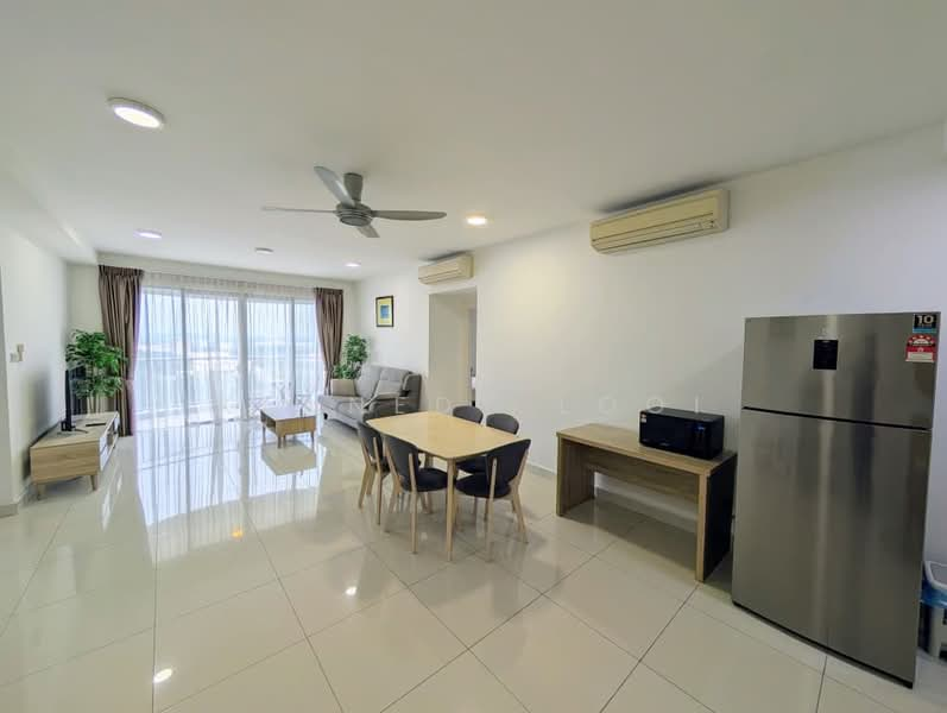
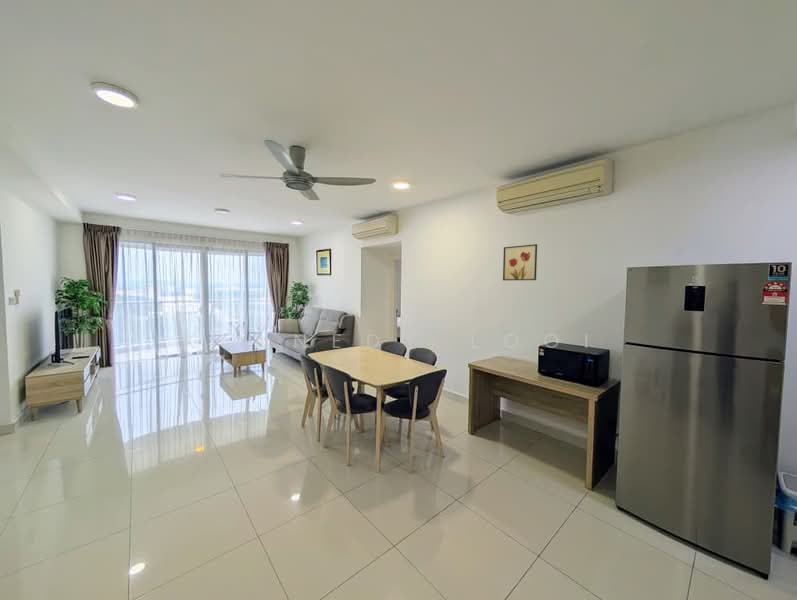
+ wall art (519, 263)
